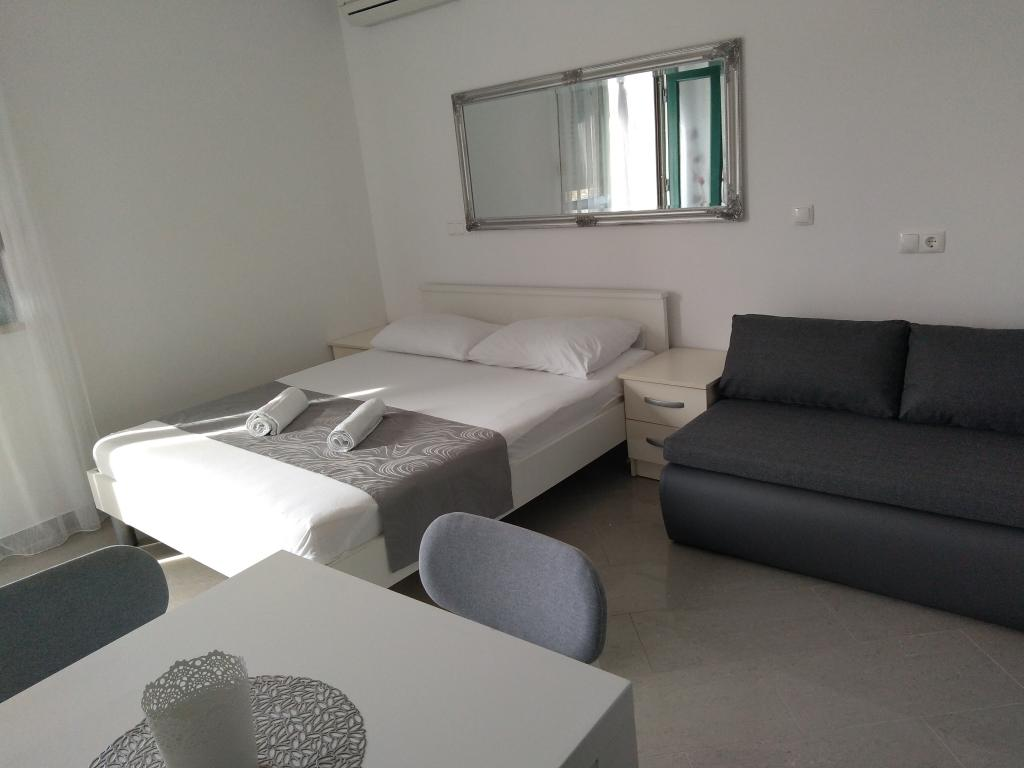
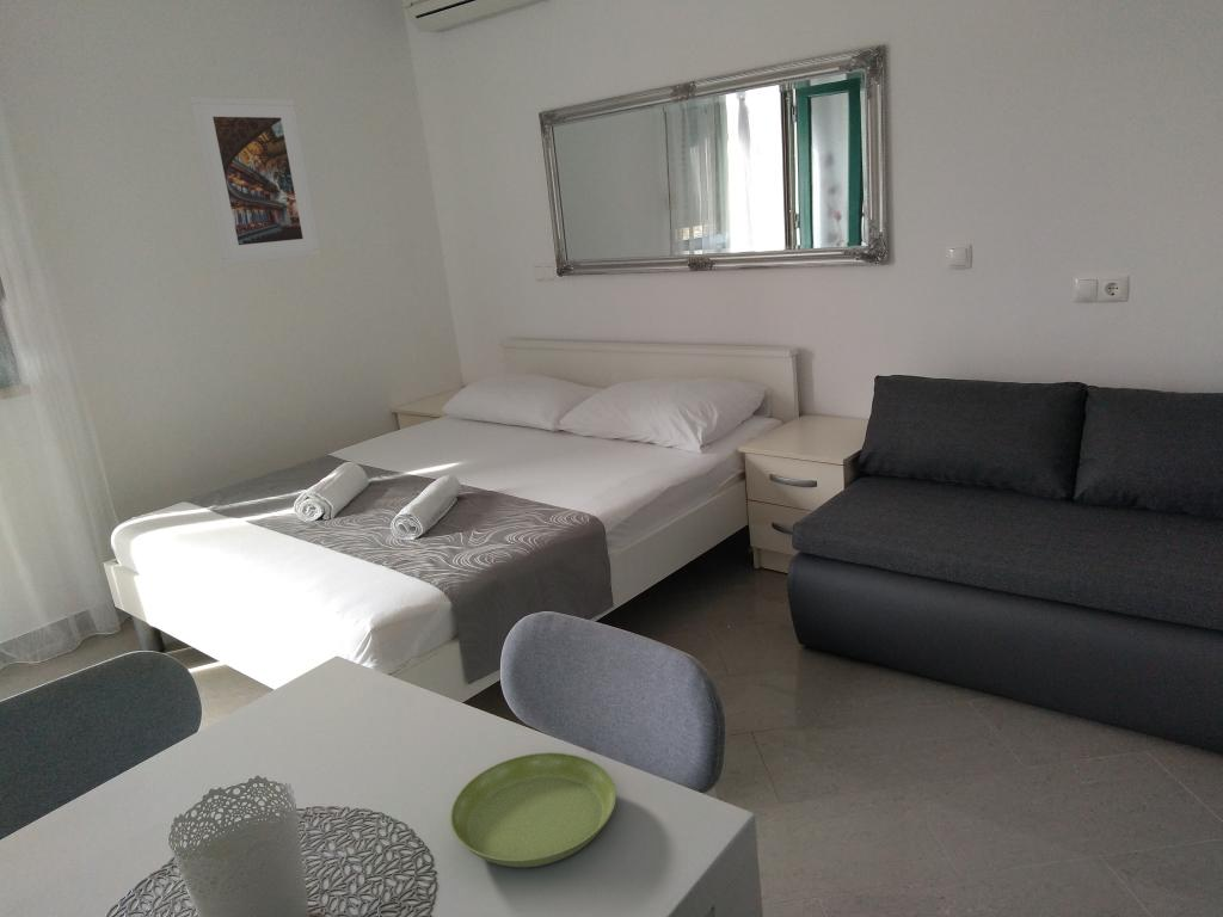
+ saucer (535, 811)
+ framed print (259, 180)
